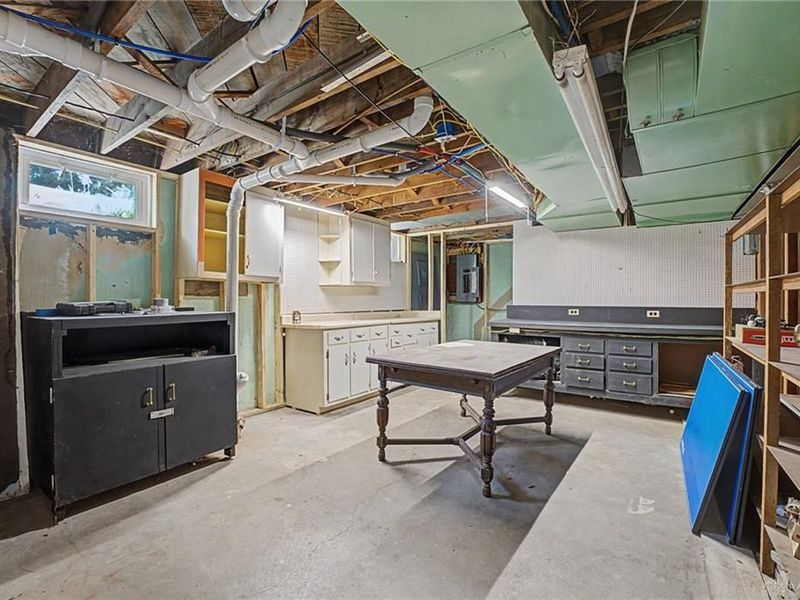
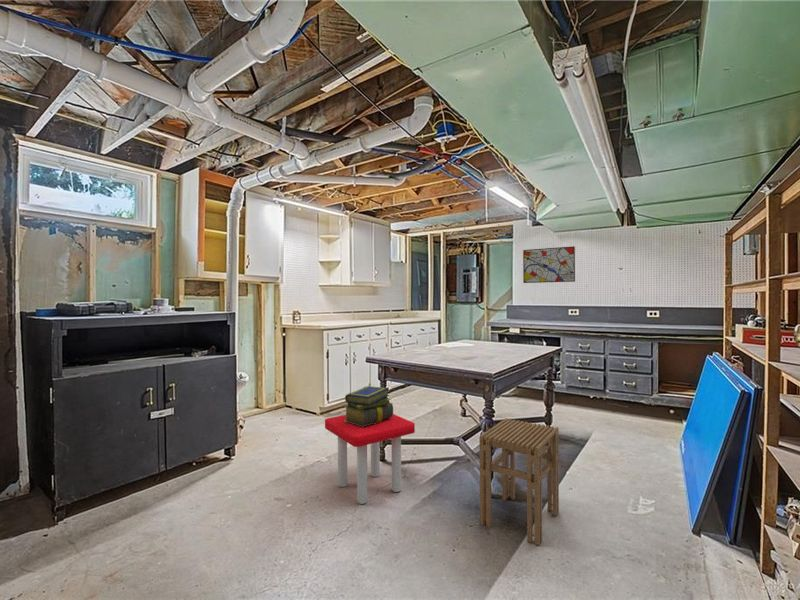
+ wall art (548, 265)
+ stack of books (368, 405)
+ stool (520, 474)
+ stool (371, 454)
